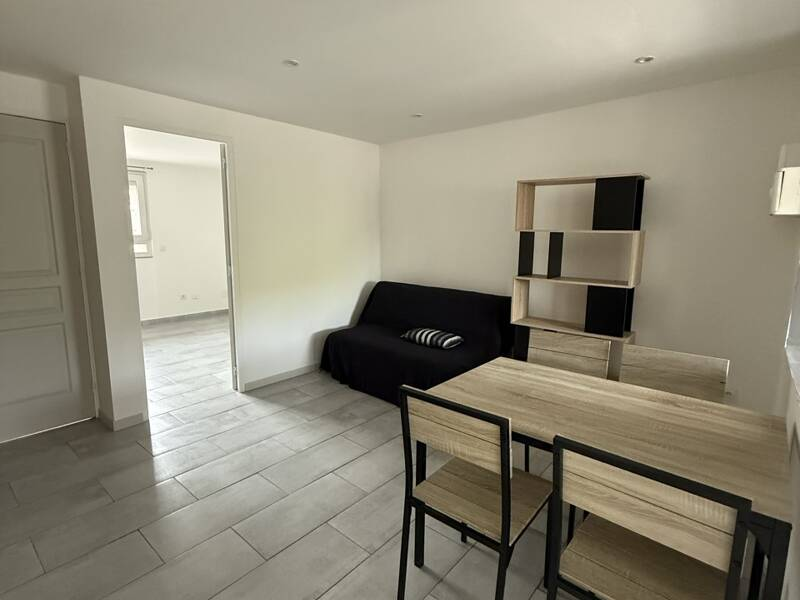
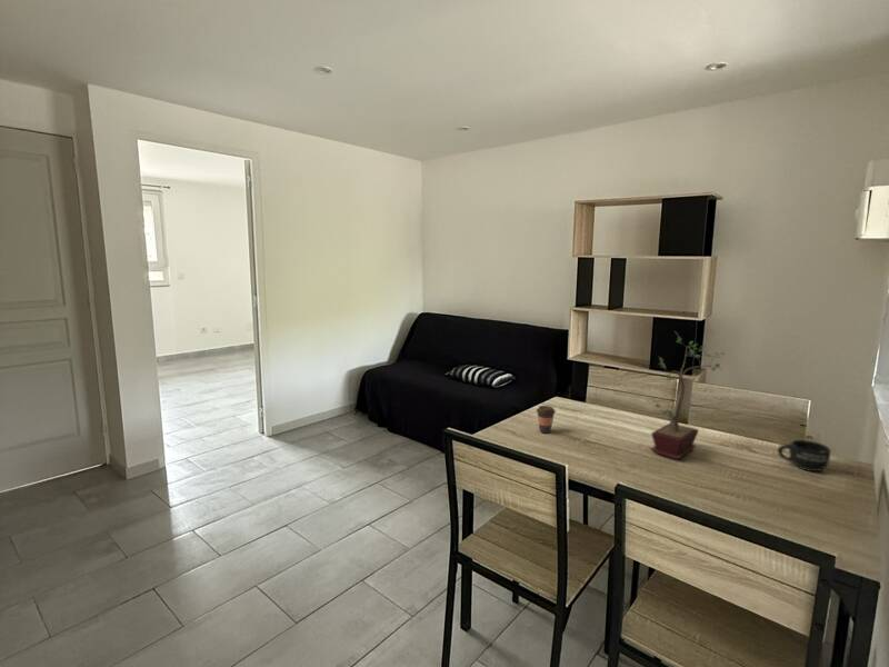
+ potted plant (683, 390)
+ coffee cup (545, 419)
+ mug (802, 455)
